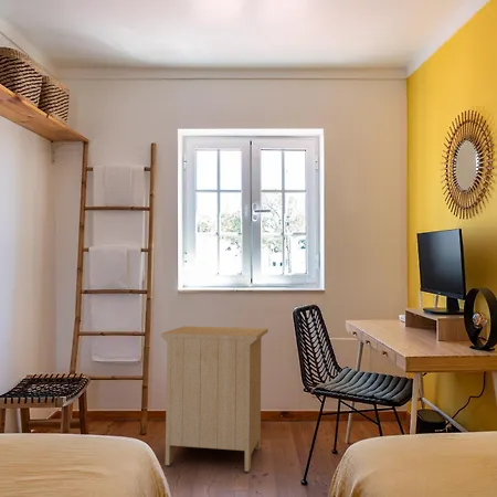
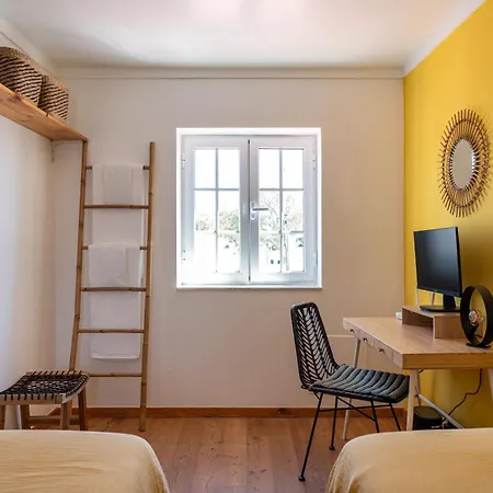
- nightstand (216, 392)
